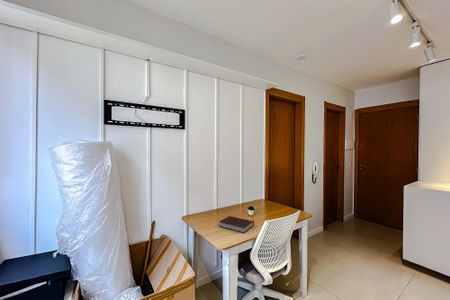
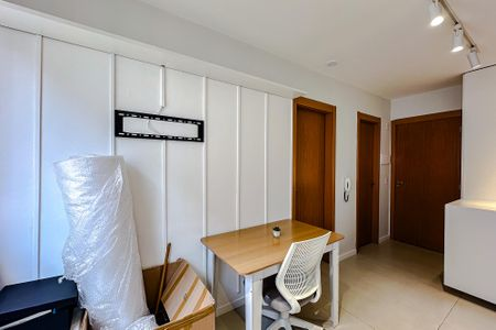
- book (236, 223)
